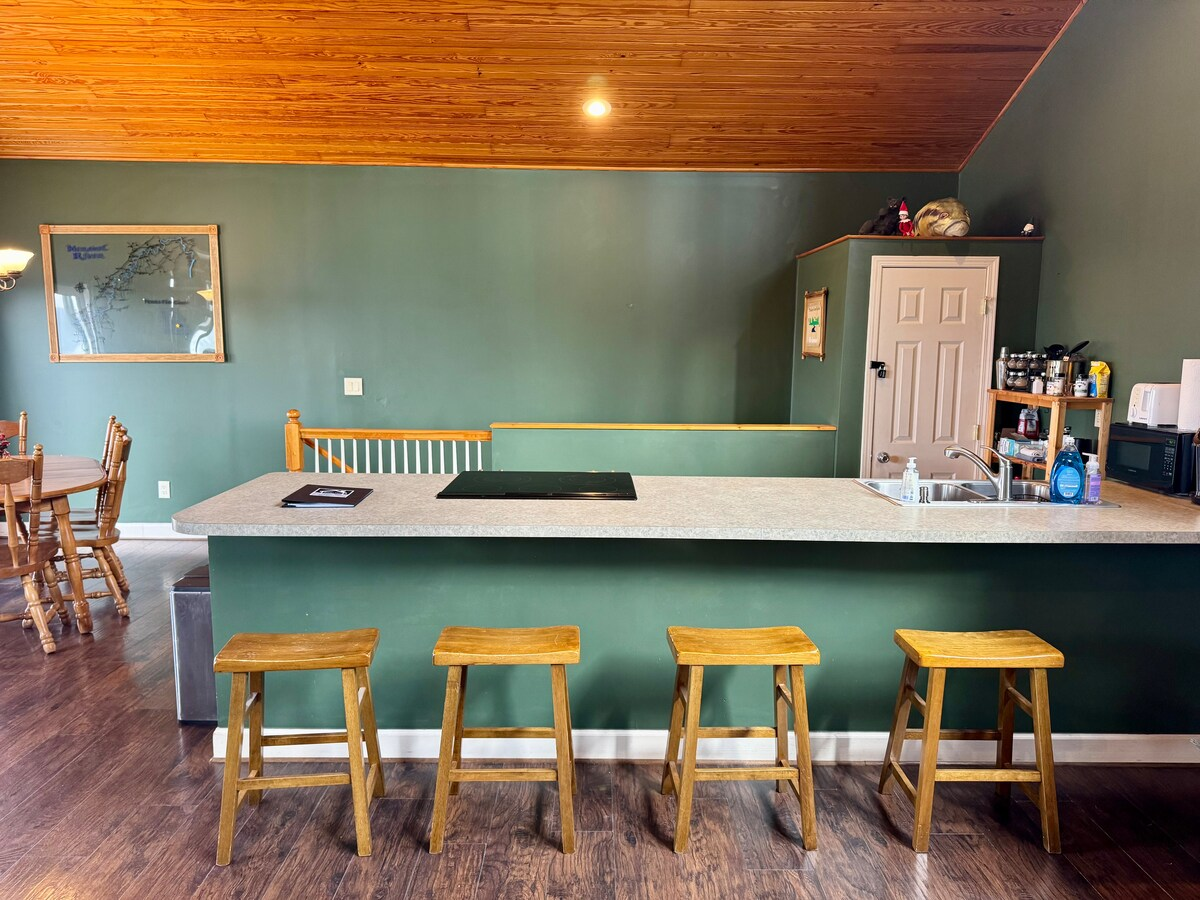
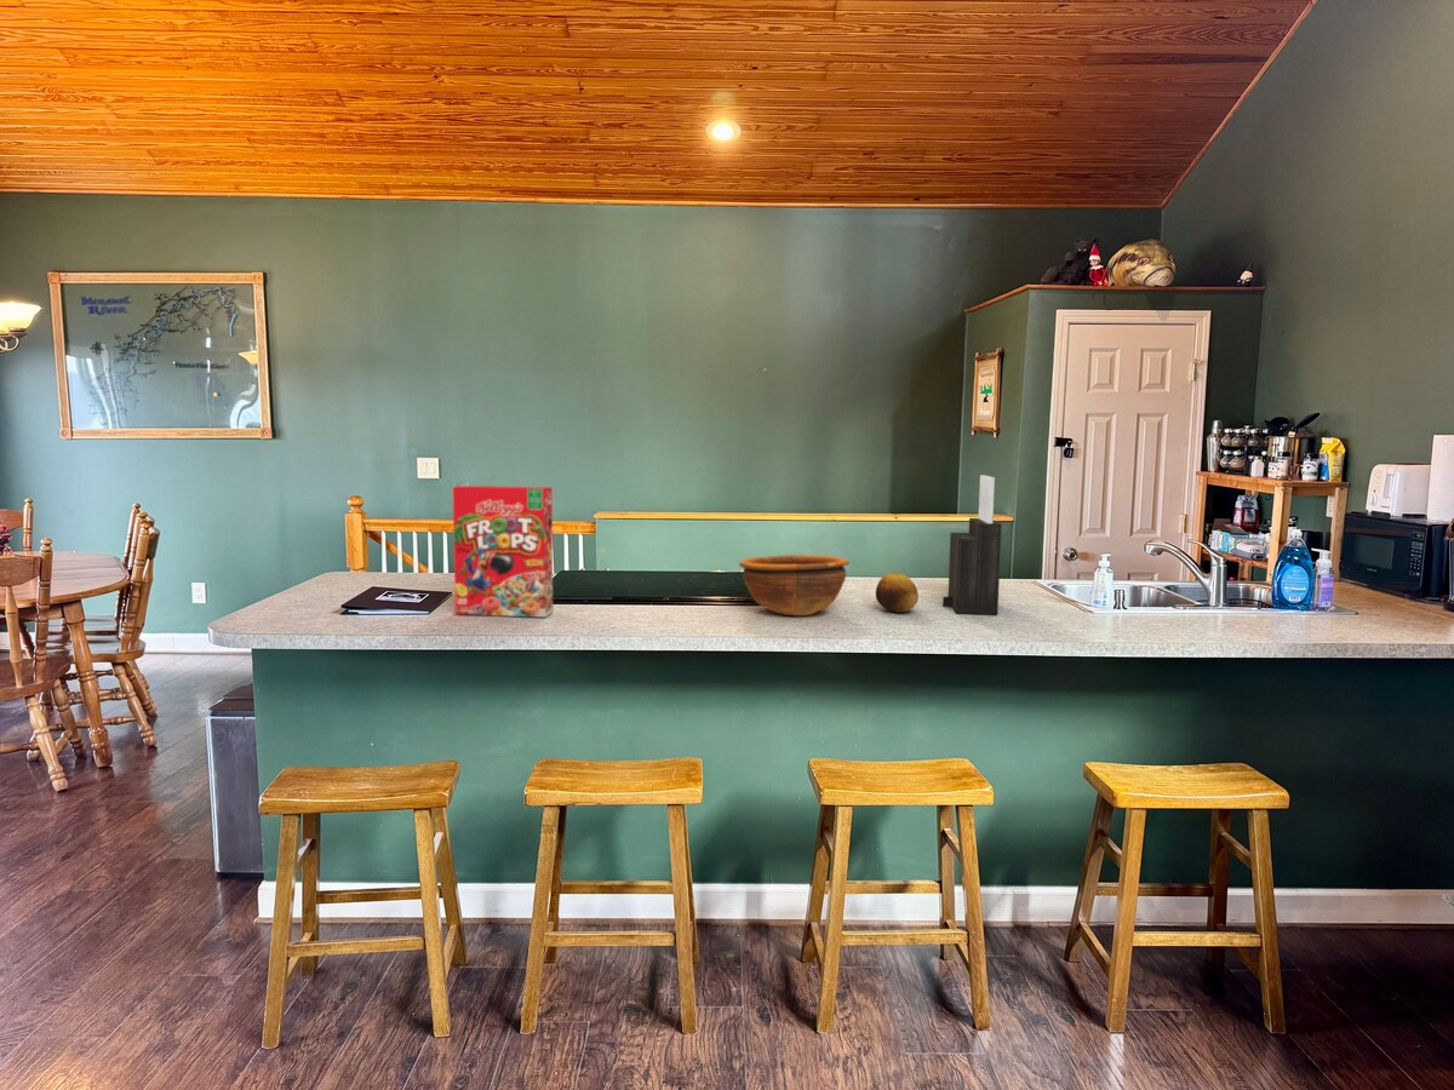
+ fruit (895, 591)
+ knife block (969, 543)
+ cereal box (503, 550)
+ bowl (792, 585)
